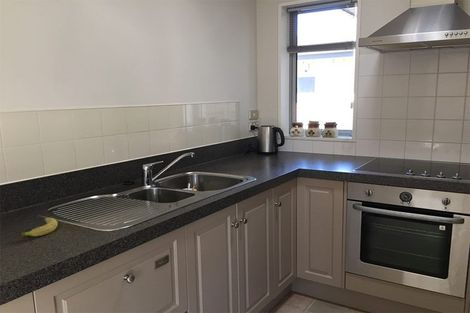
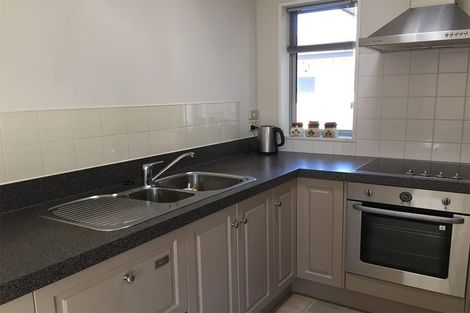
- fruit (39, 227)
